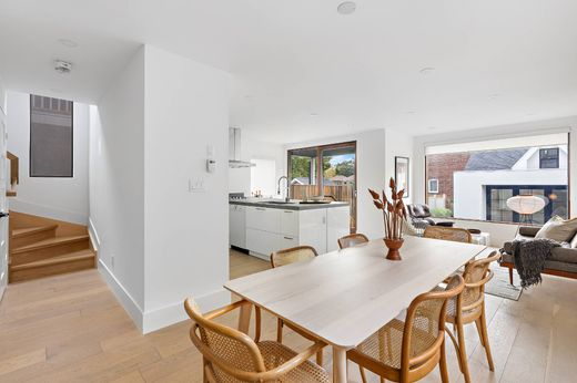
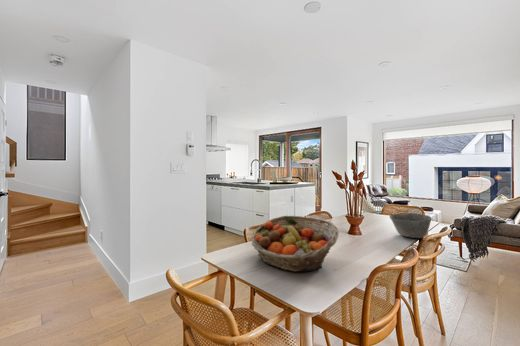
+ fruit basket (292, 240)
+ bowl (409, 225)
